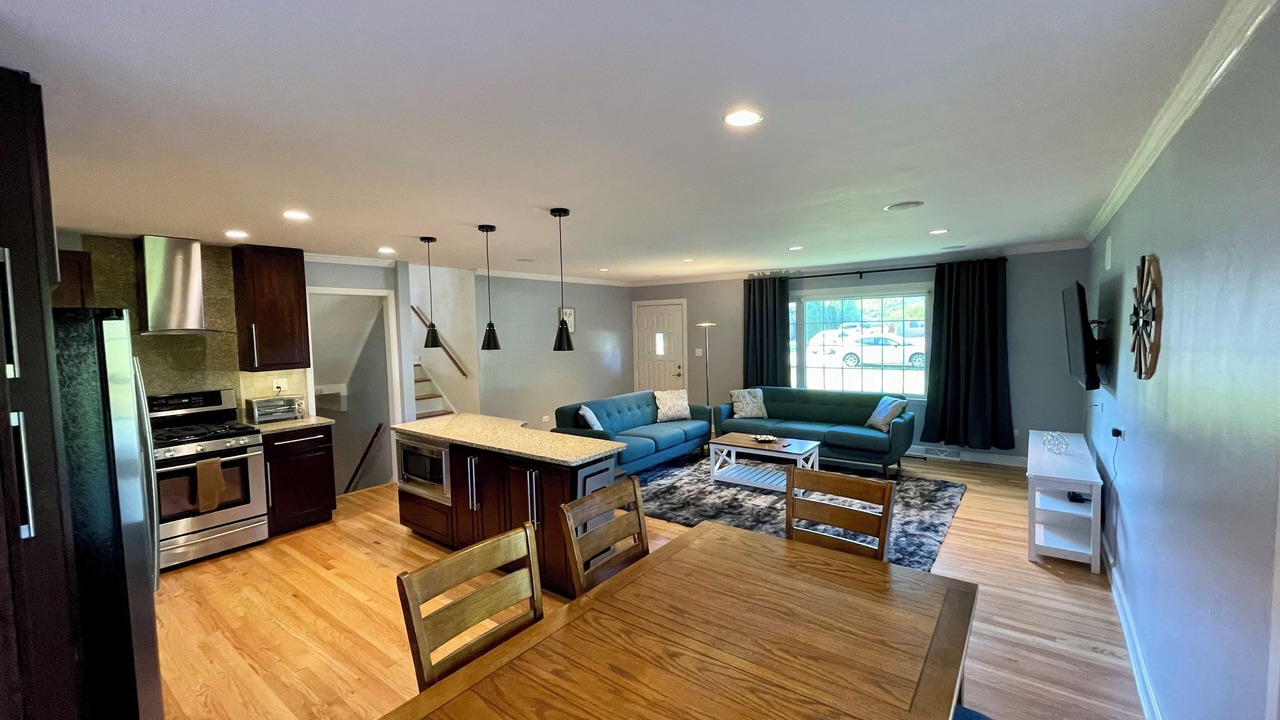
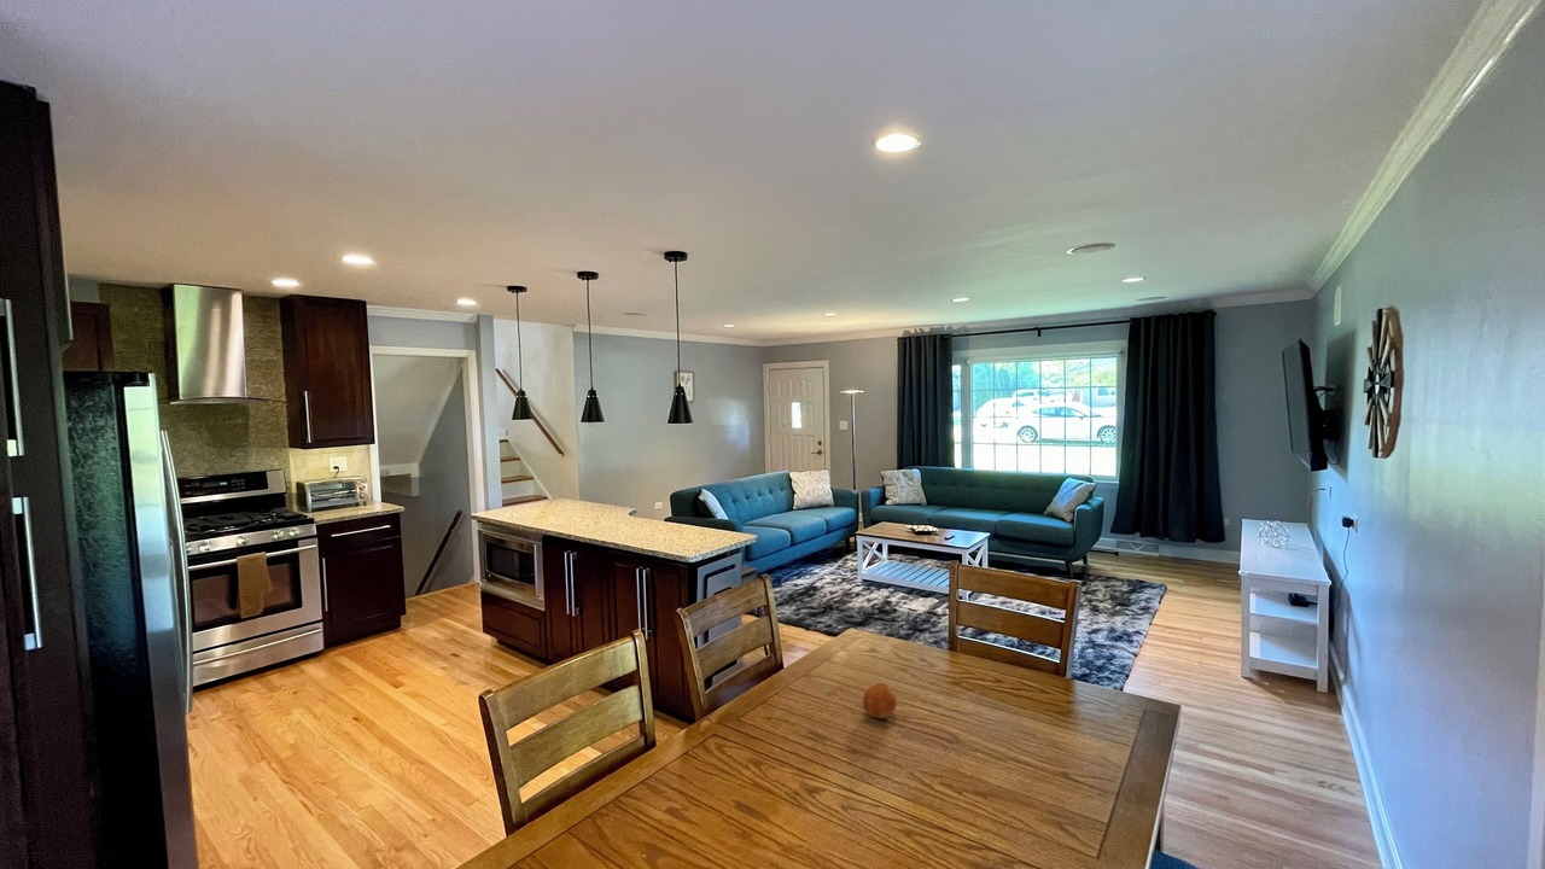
+ fruit (880, 699)
